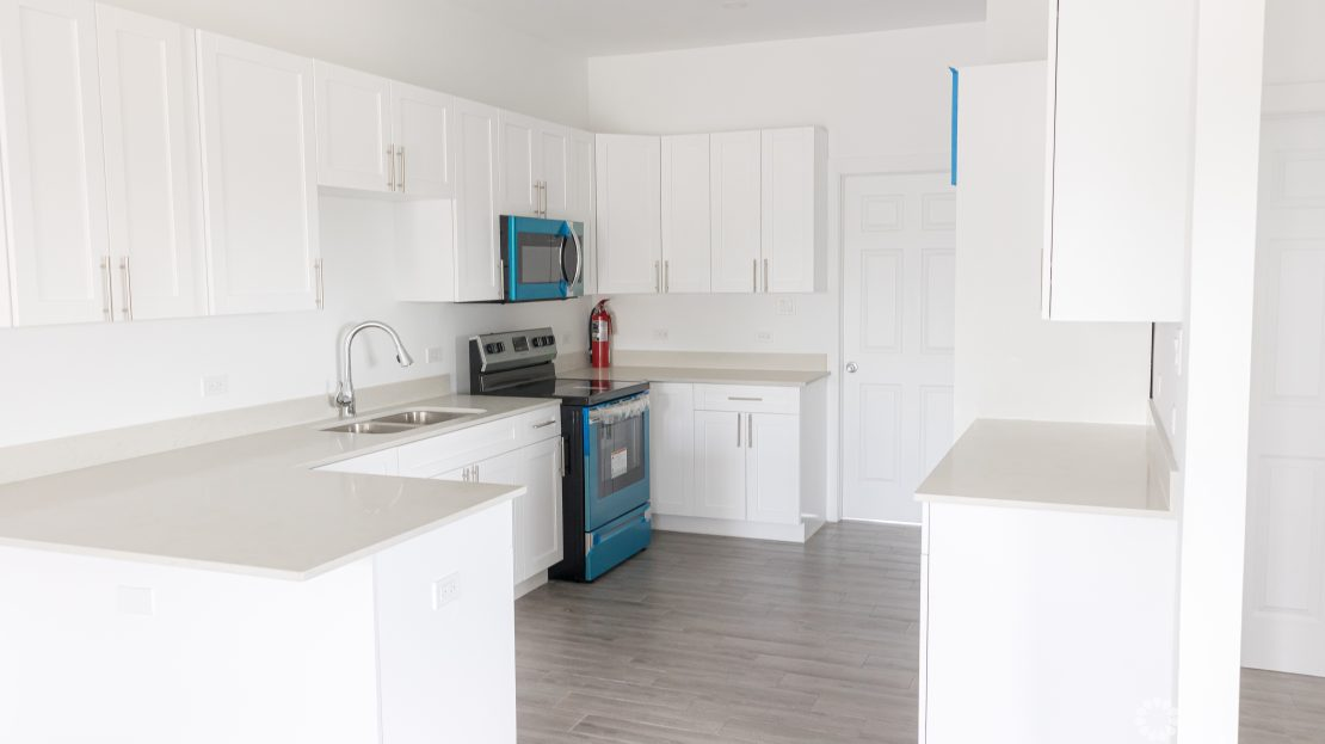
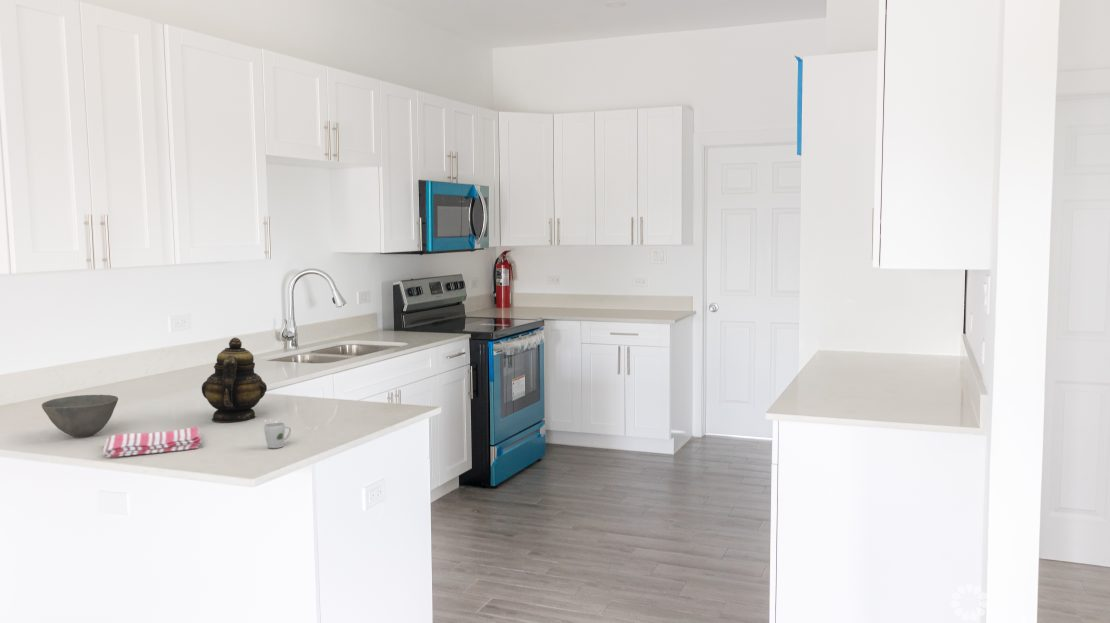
+ teapot (233, 378)
+ dish towel (153, 440)
+ cup (277, 427)
+ bowl (81, 417)
